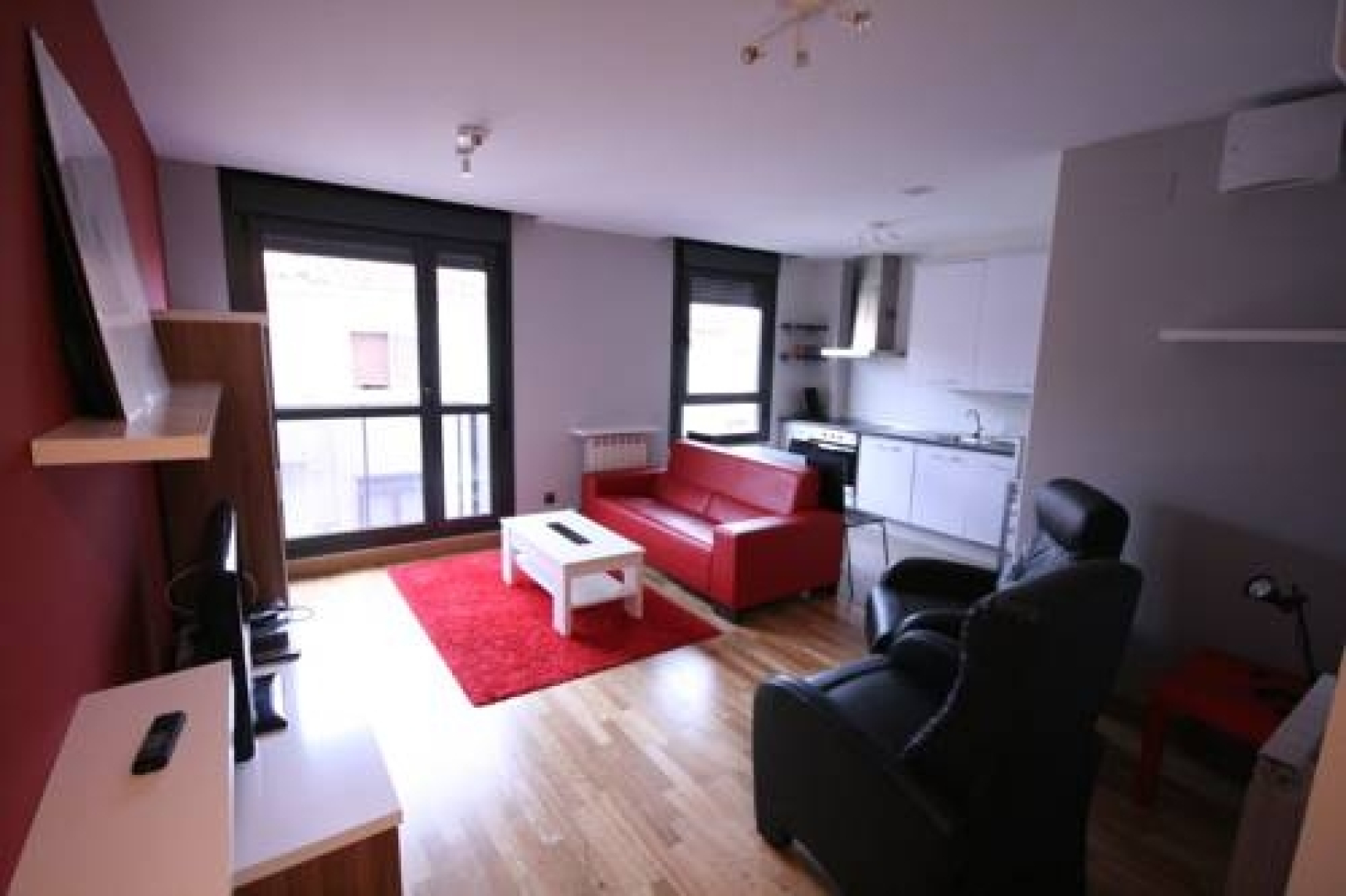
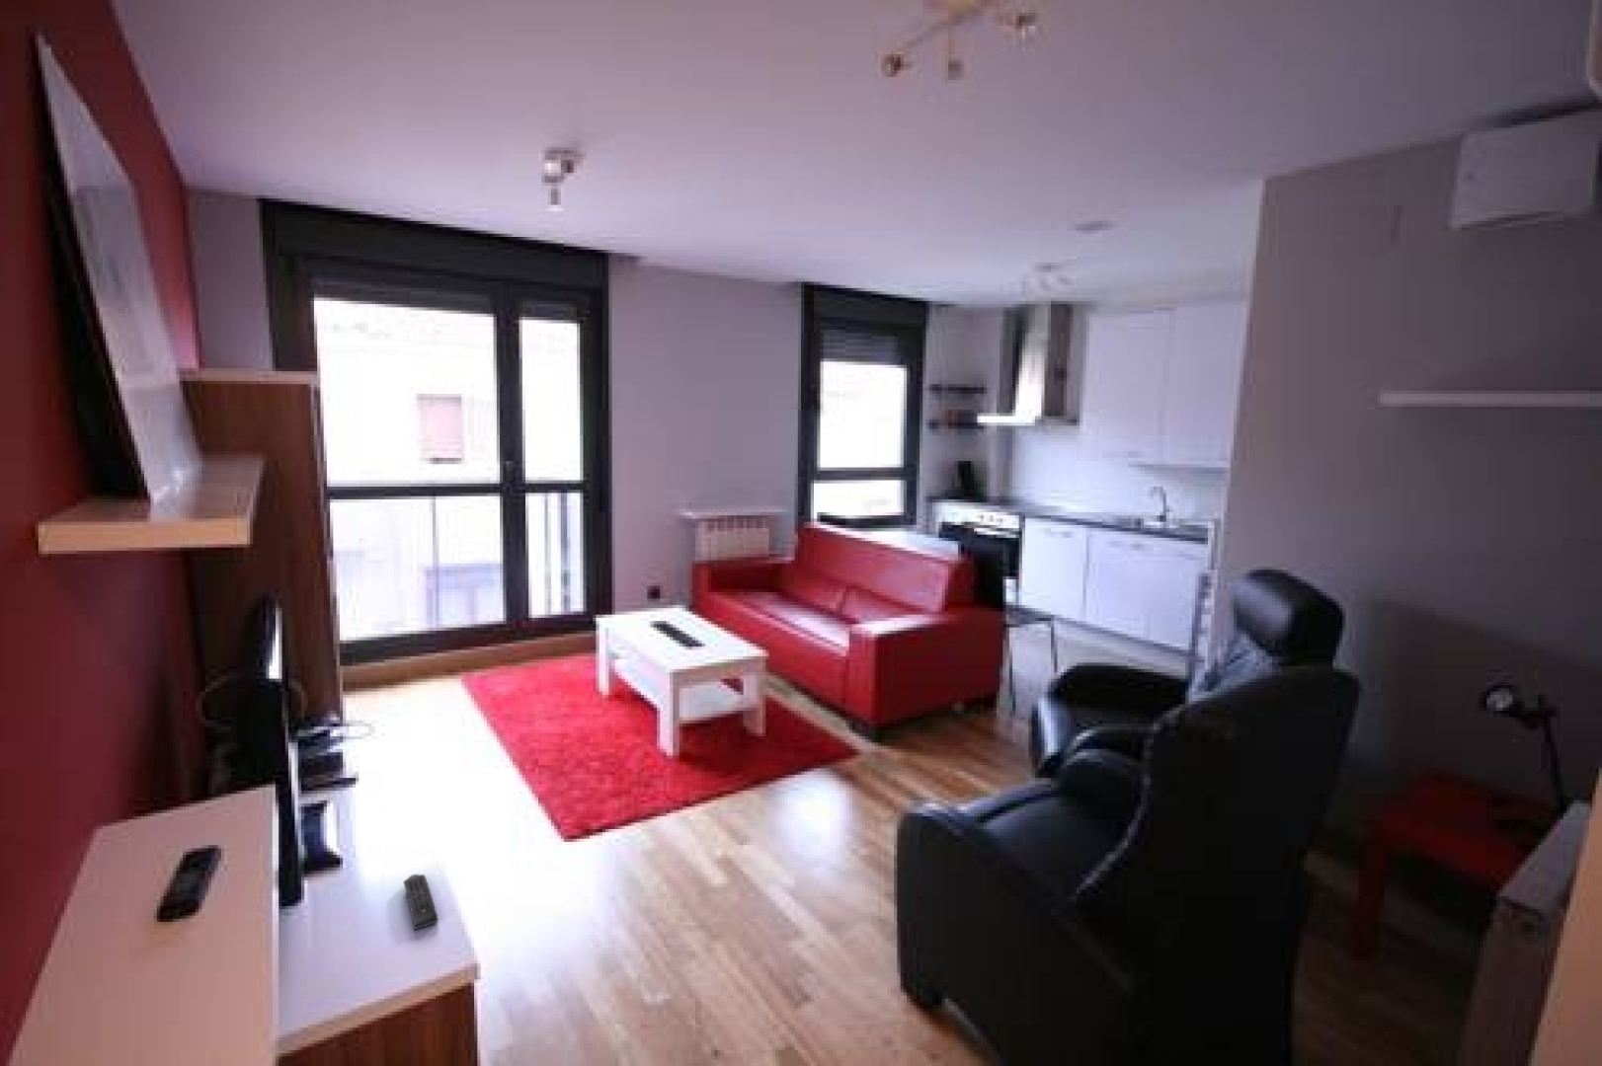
+ remote control (419, 897)
